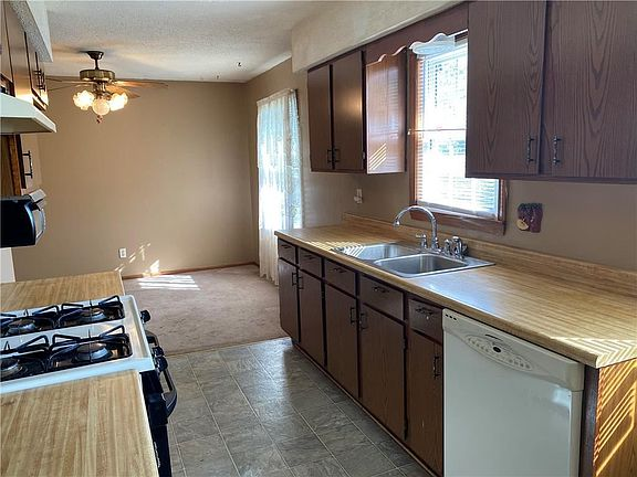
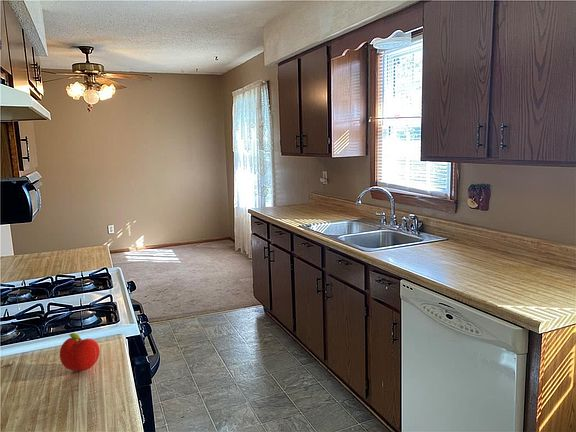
+ fruit (79, 351)
